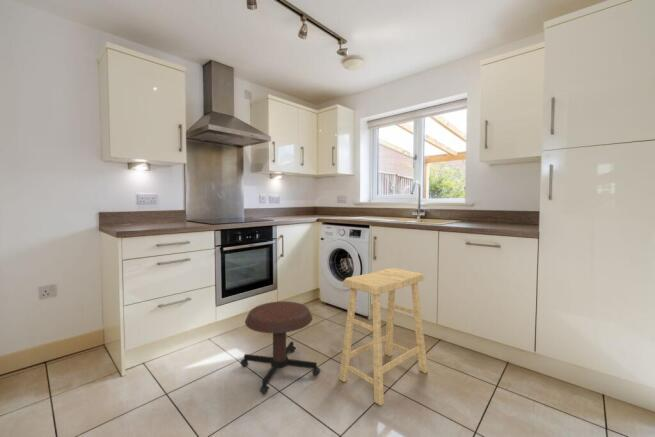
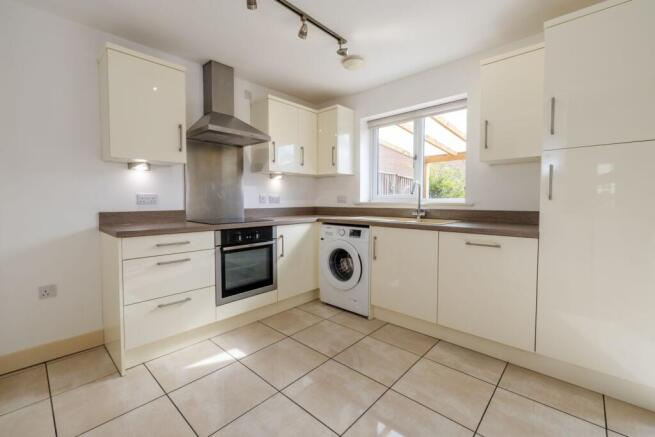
- stool (279, 340)
- stool (386, 326)
